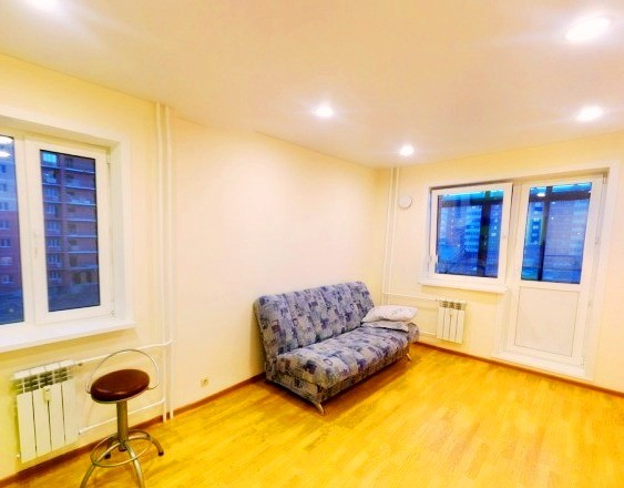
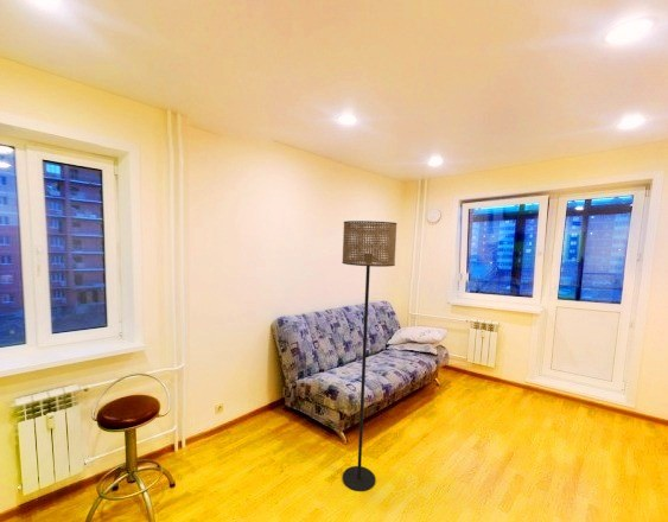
+ floor lamp (364, 354)
